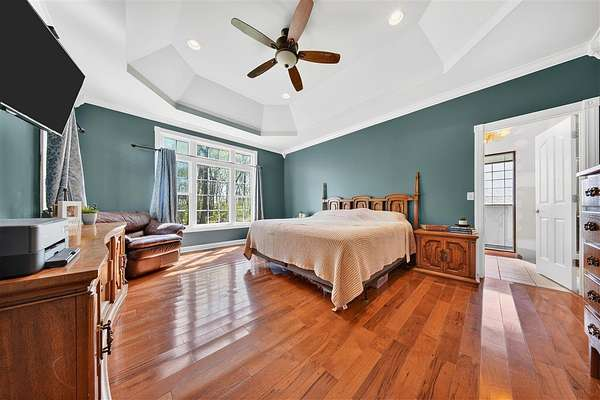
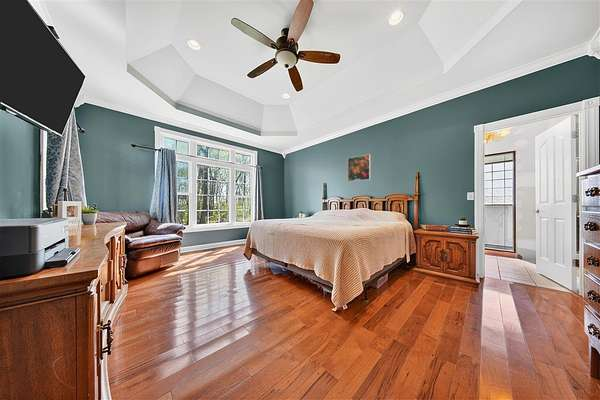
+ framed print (358, 168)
